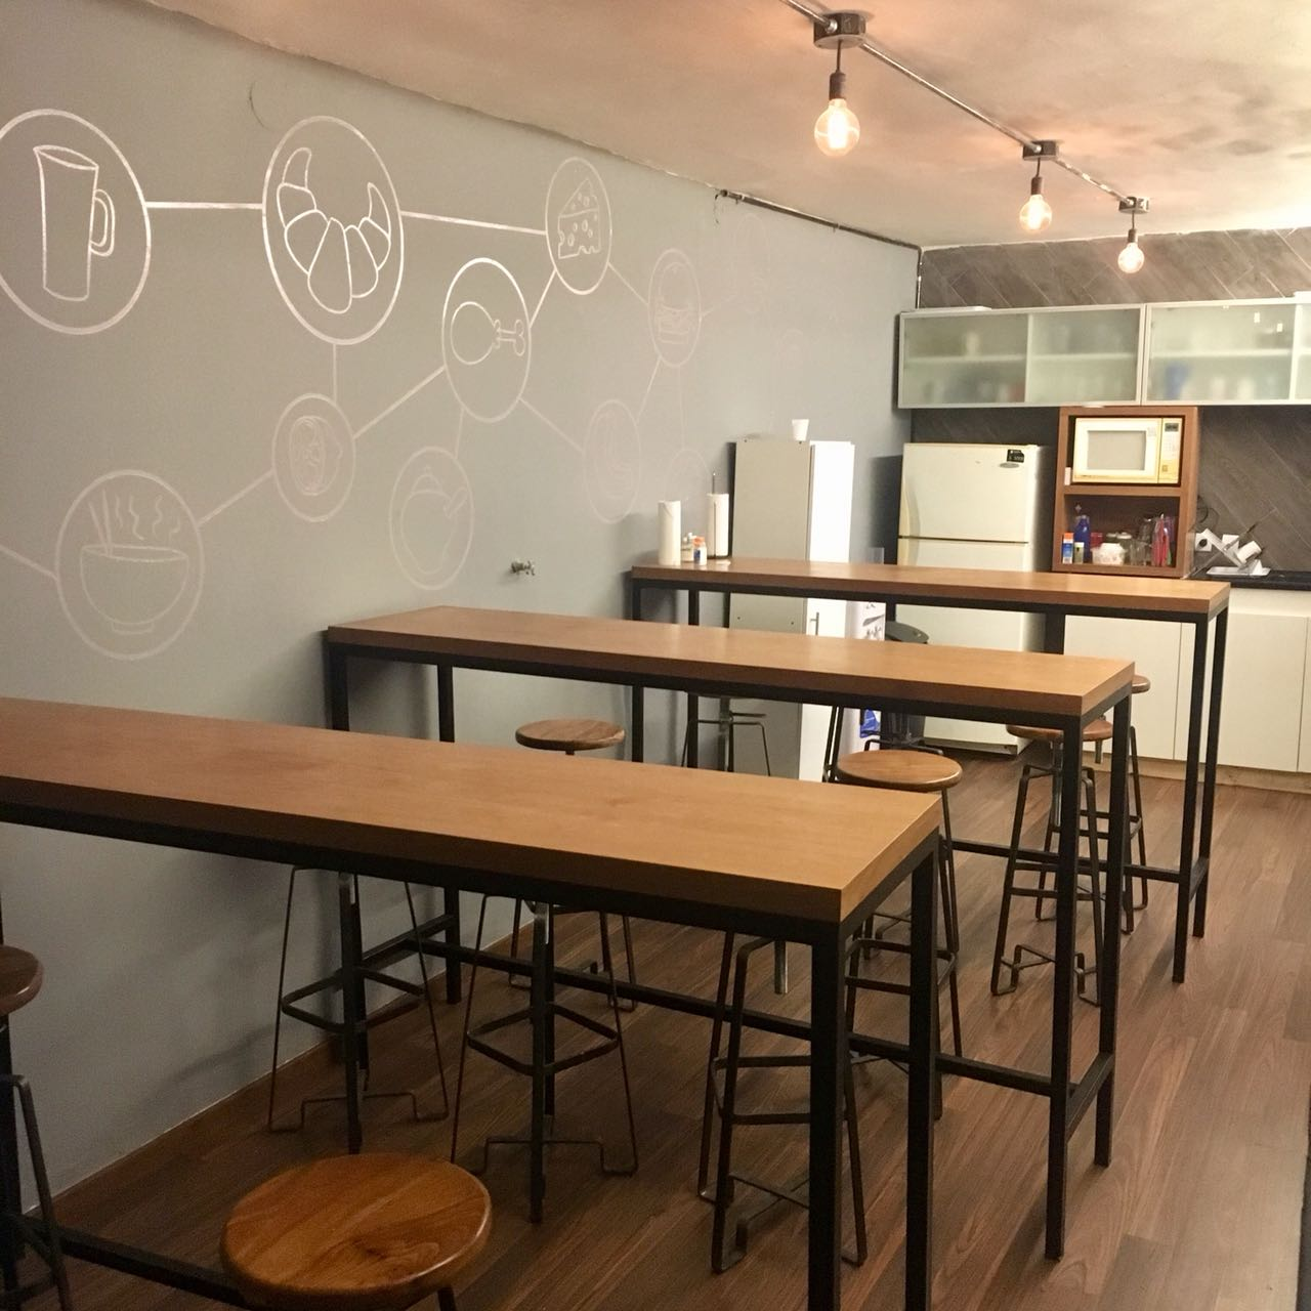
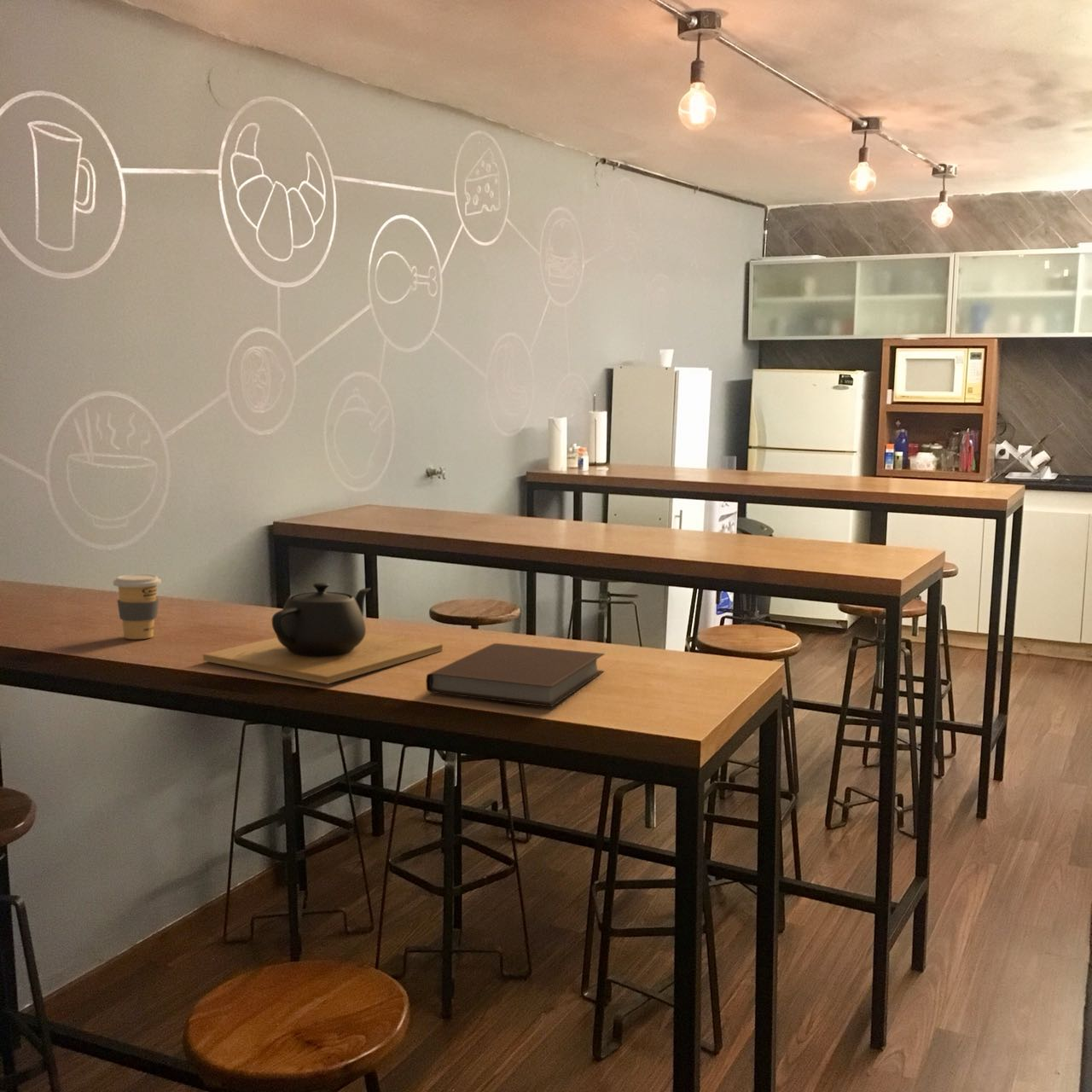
+ coffee cup (137, 607)
+ notebook (519, 671)
+ teapot (326, 619)
